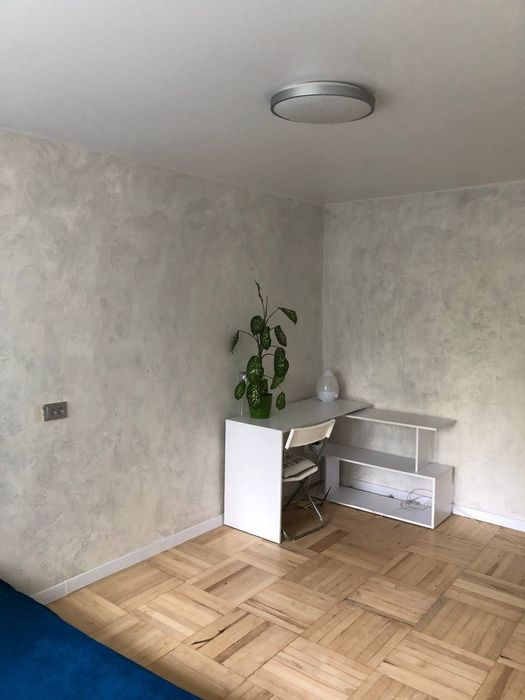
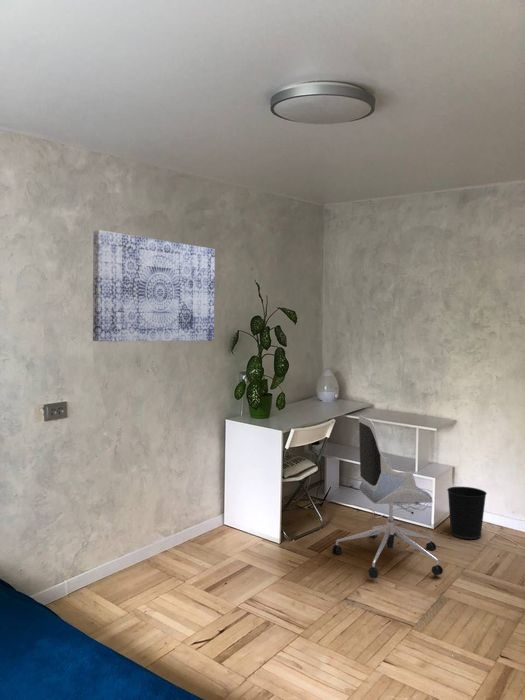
+ wastebasket (466, 512)
+ office chair (393, 489)
+ wall art (158, 290)
